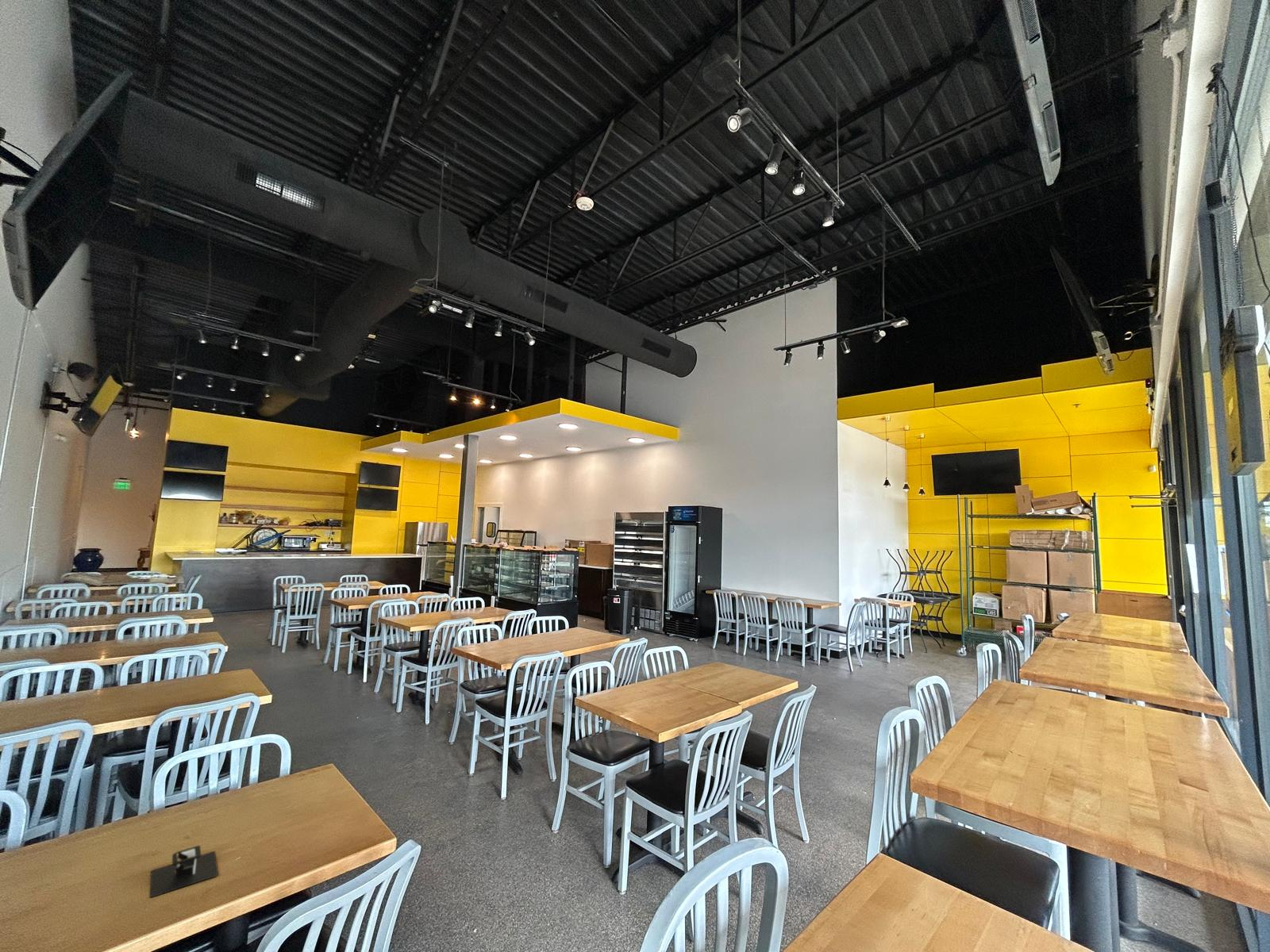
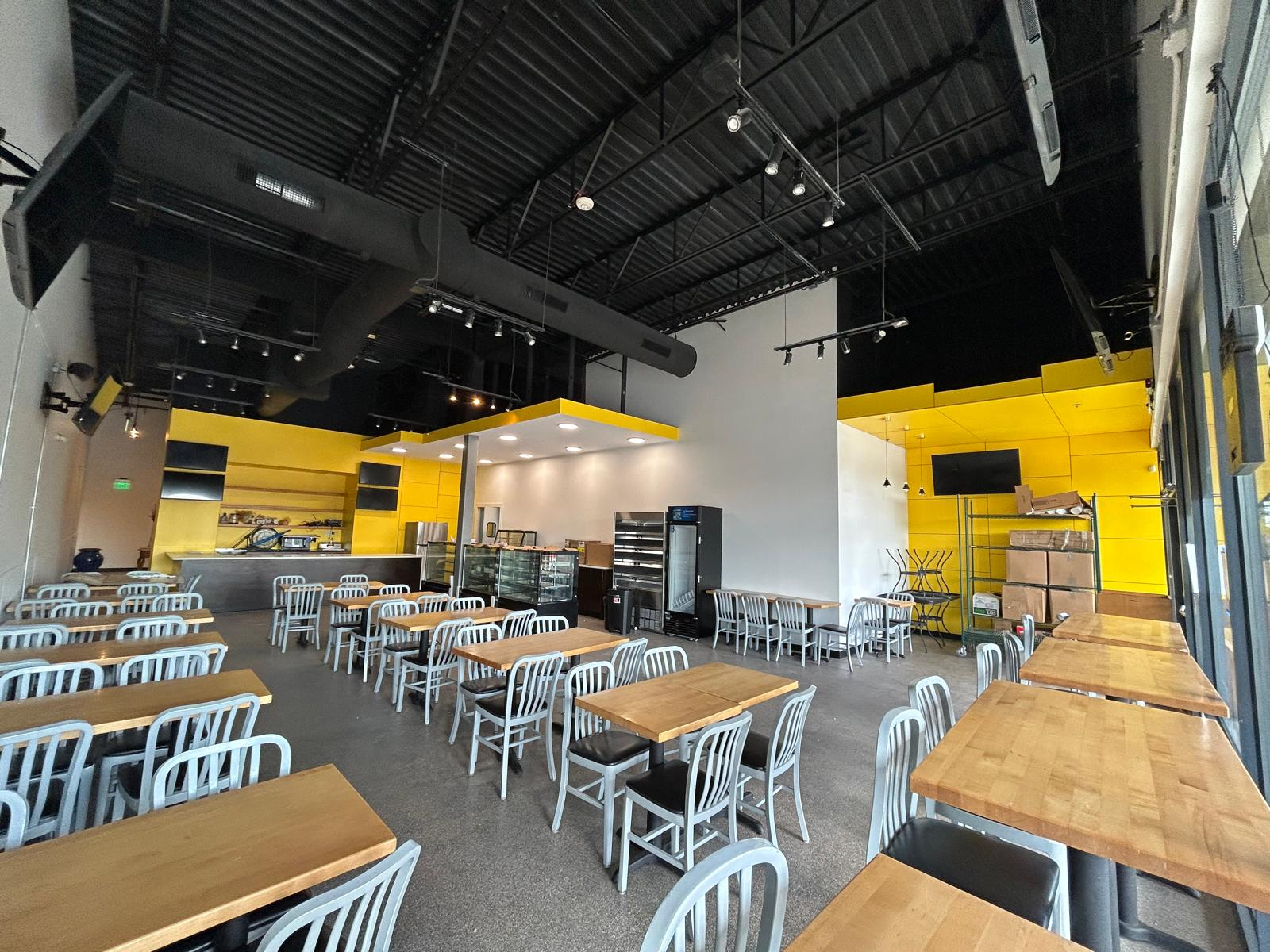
- architectural model (186, 860)
